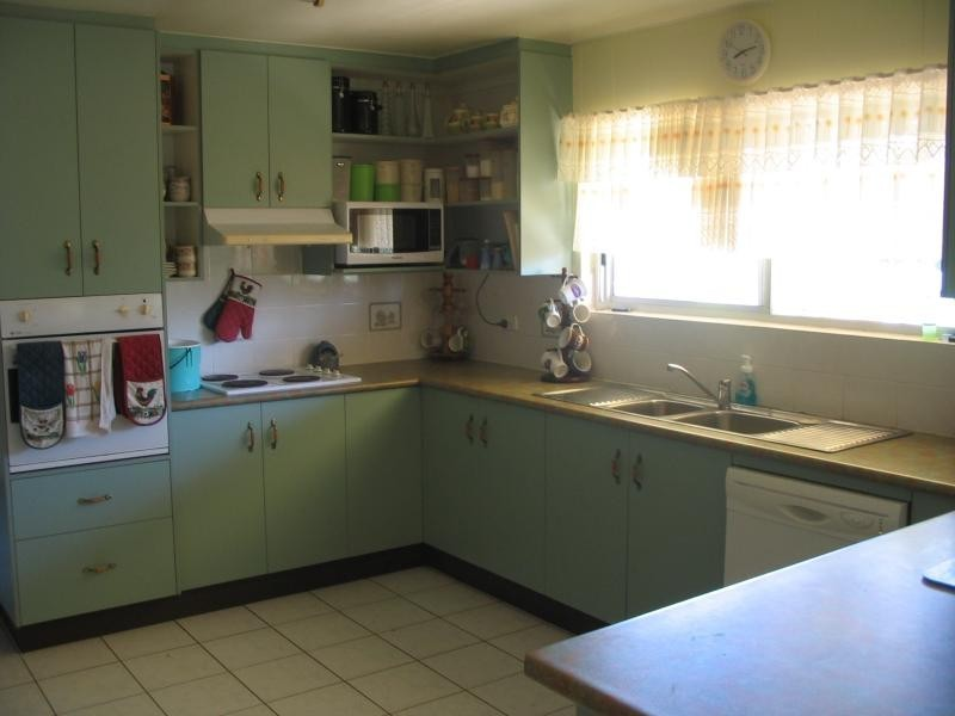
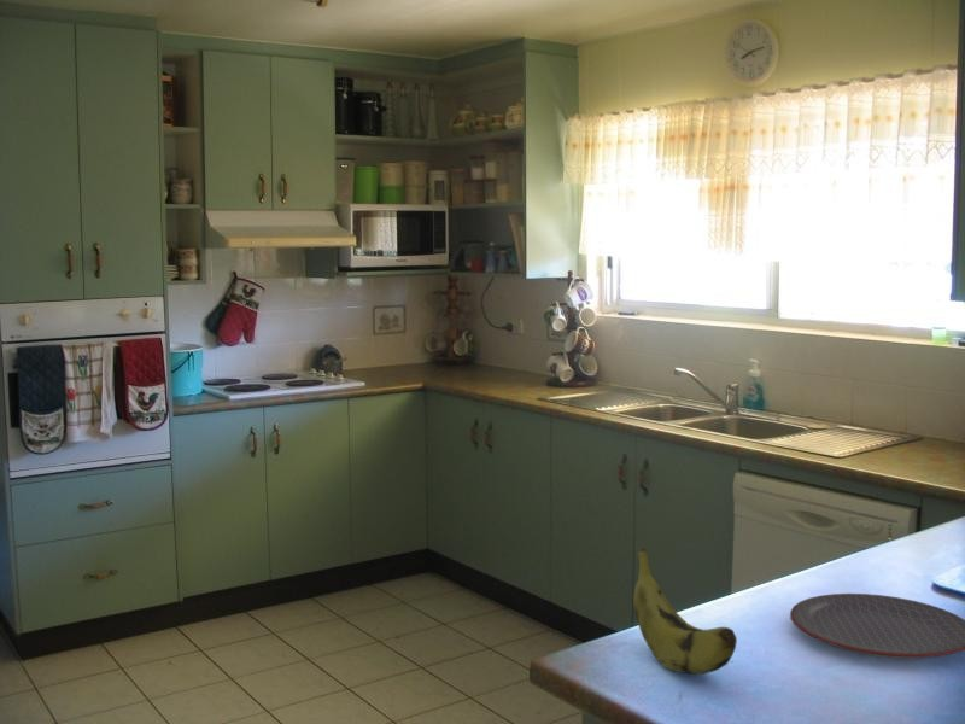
+ banana (682, 618)
+ plate (879, 627)
